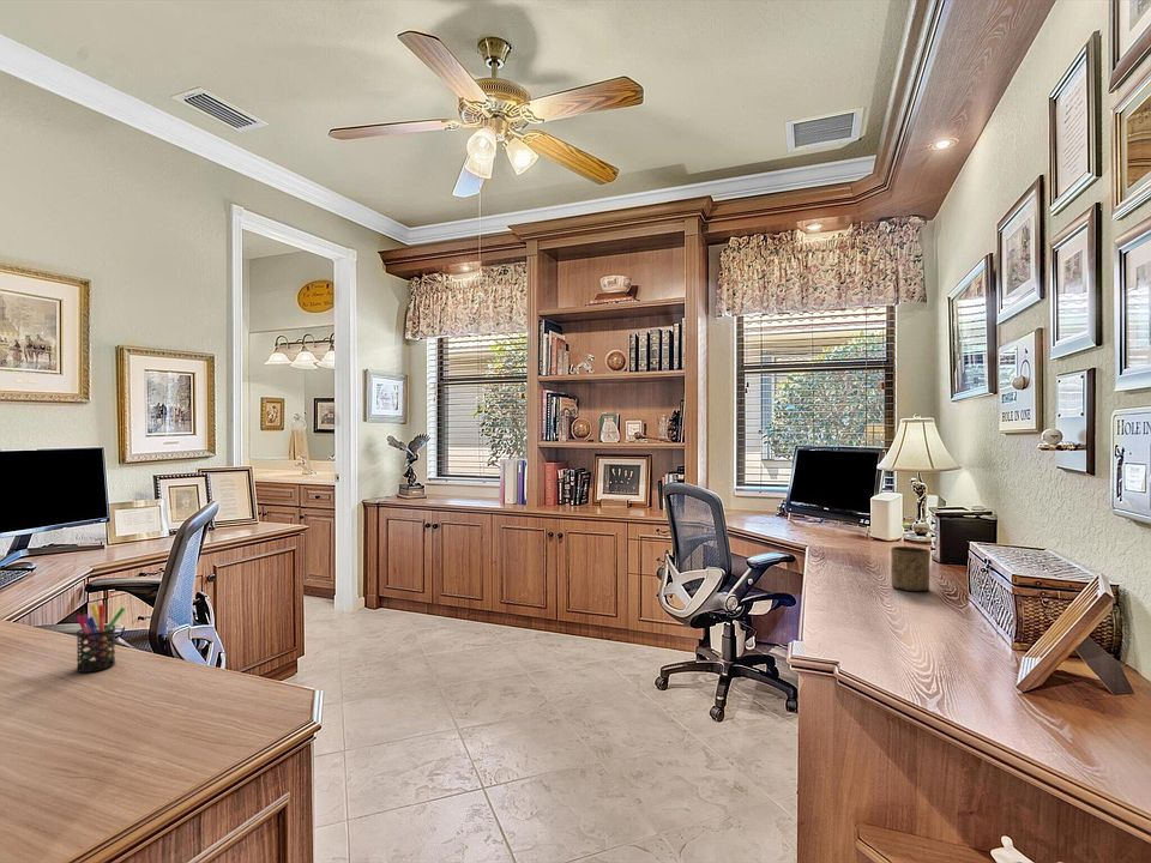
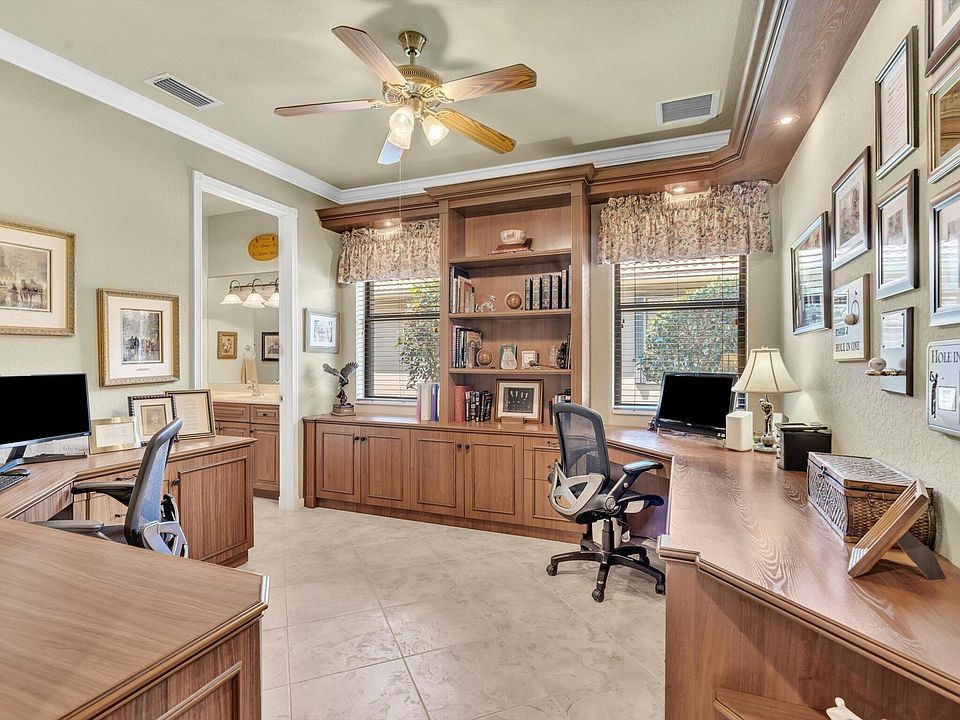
- cup (910, 568)
- pen holder (101, 633)
